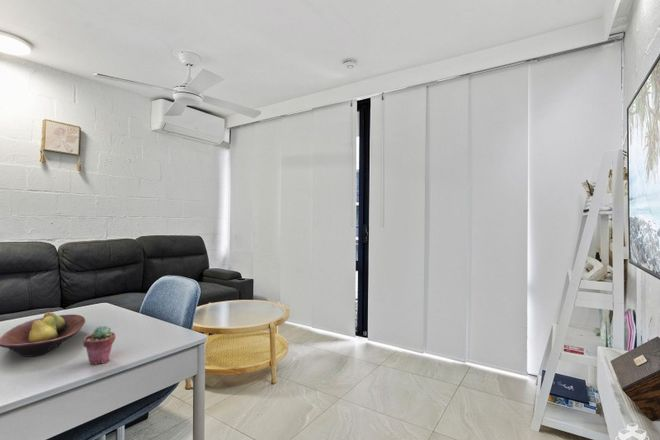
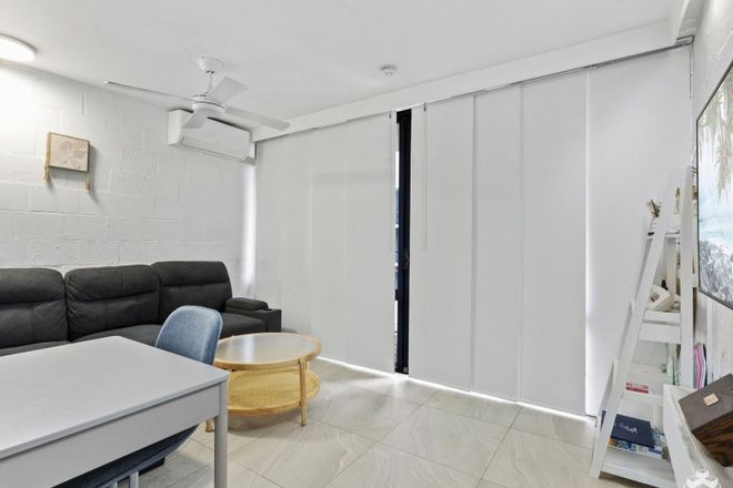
- fruit bowl (45, 329)
- potted succulent (99, 343)
